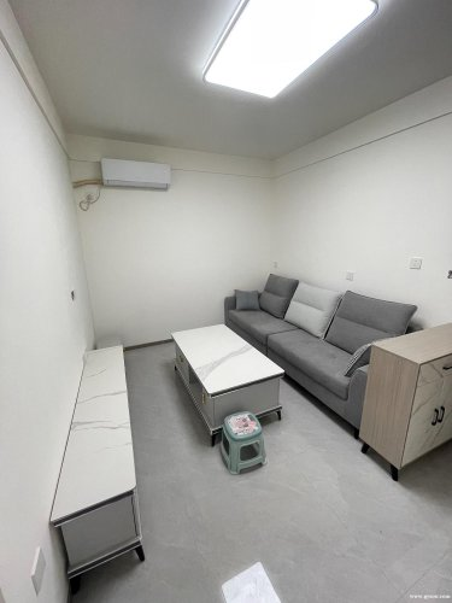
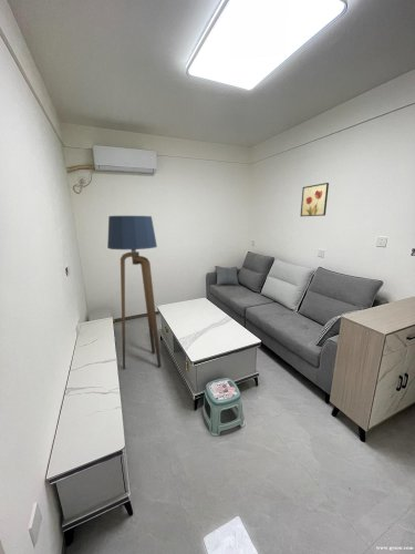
+ wall art (313, 201)
+ floor lamp (145, 295)
